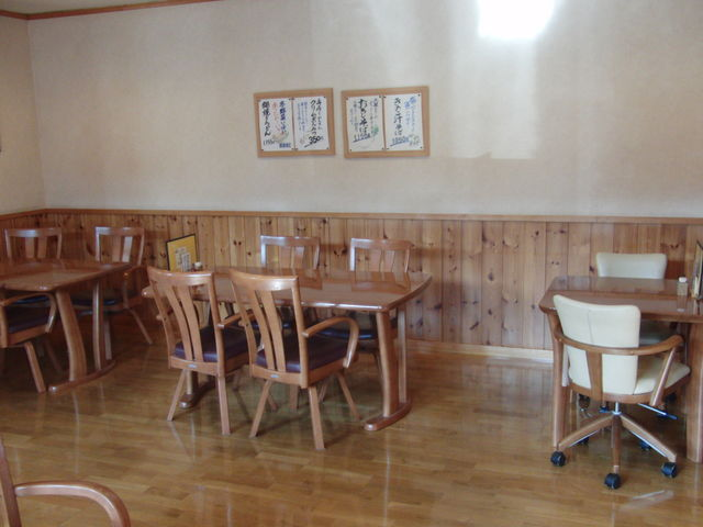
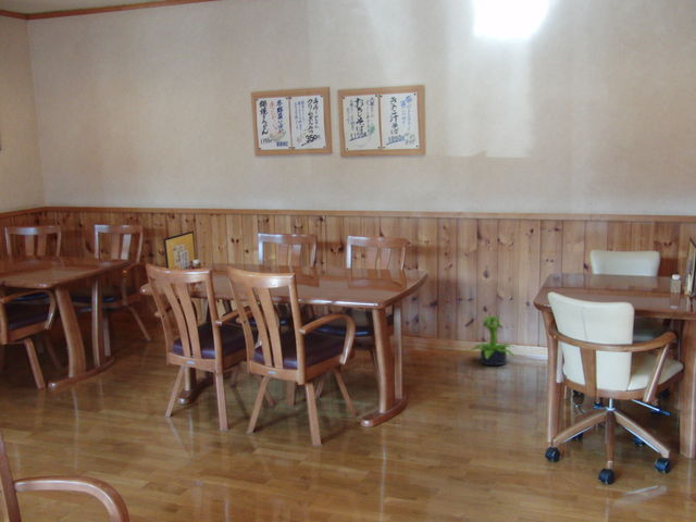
+ potted plant (492, 338)
